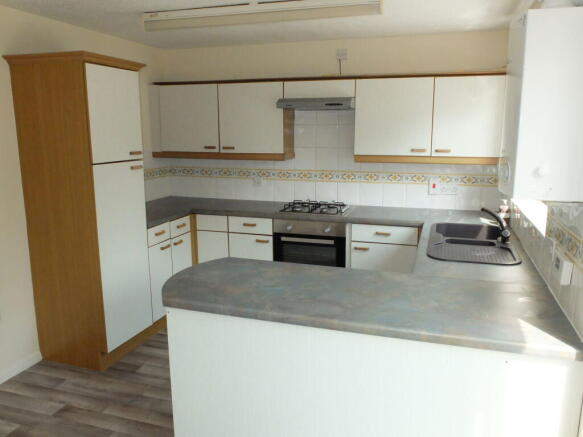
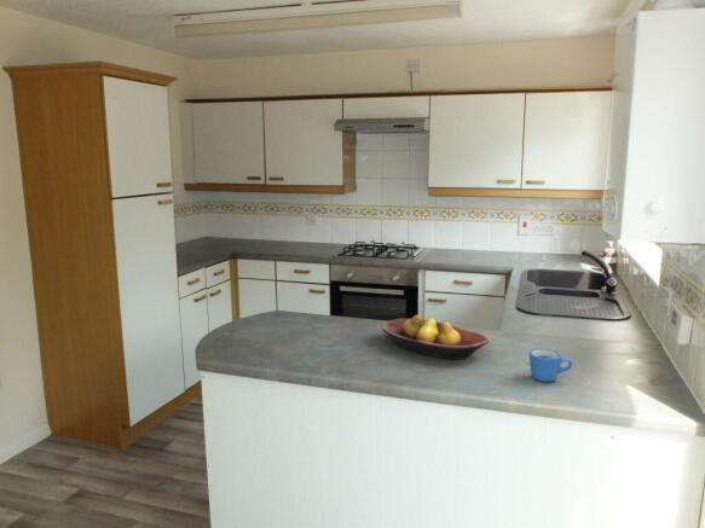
+ mug (550, 366)
+ fruit bowl (432, 333)
